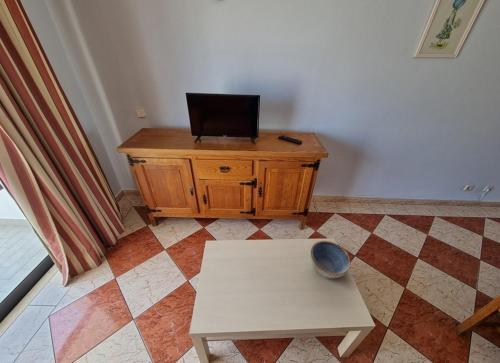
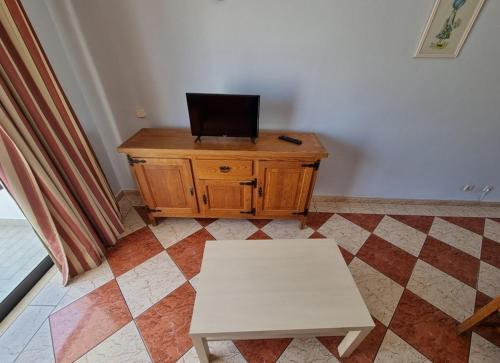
- bowl (327, 261)
